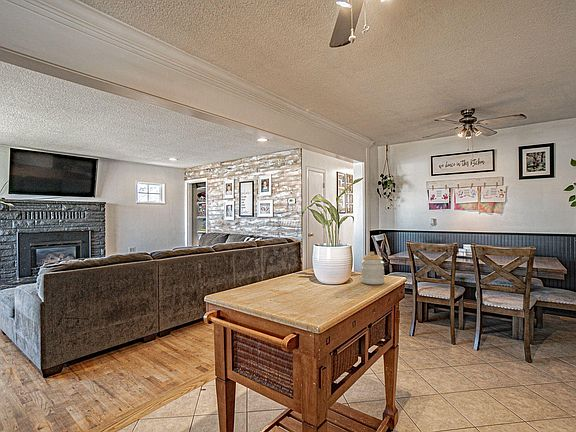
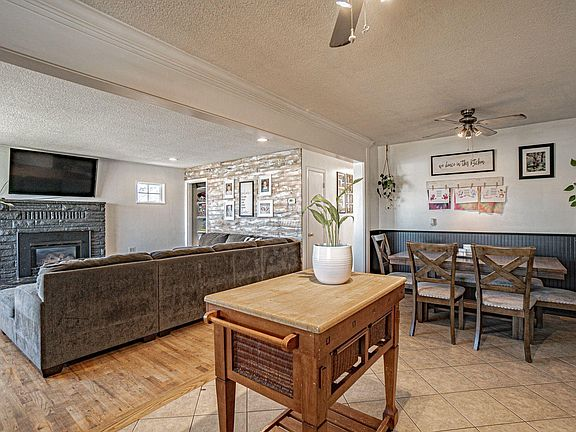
- jar (372, 267)
